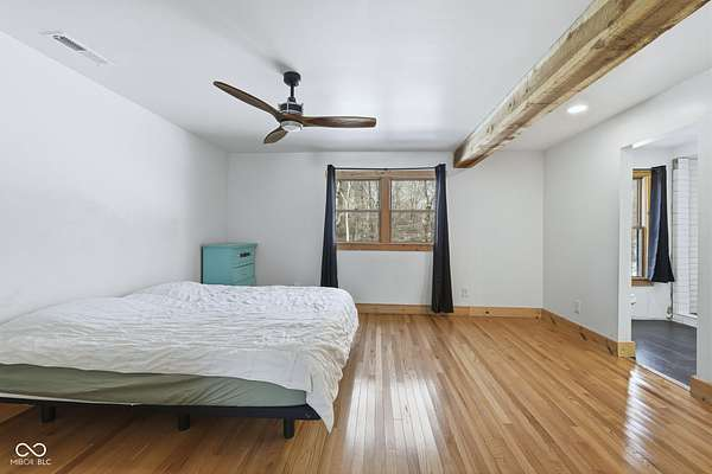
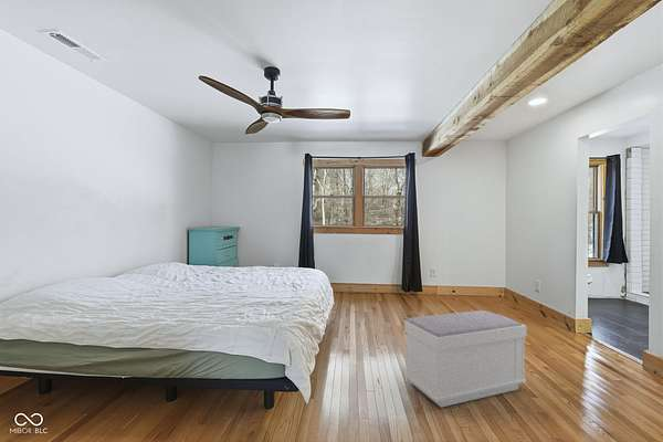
+ bench (463, 351)
